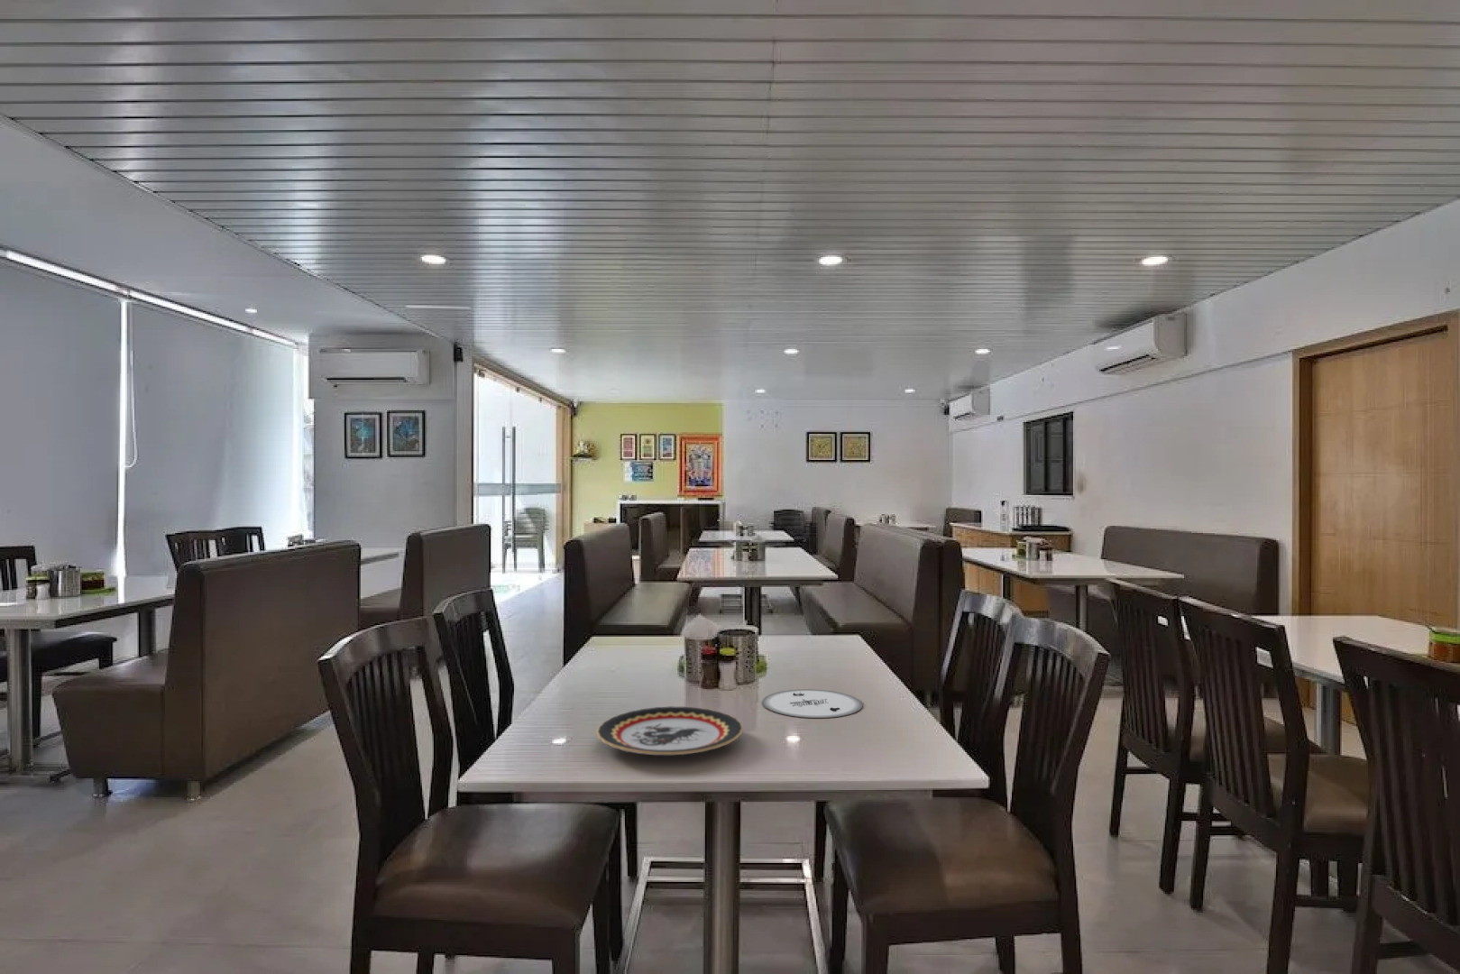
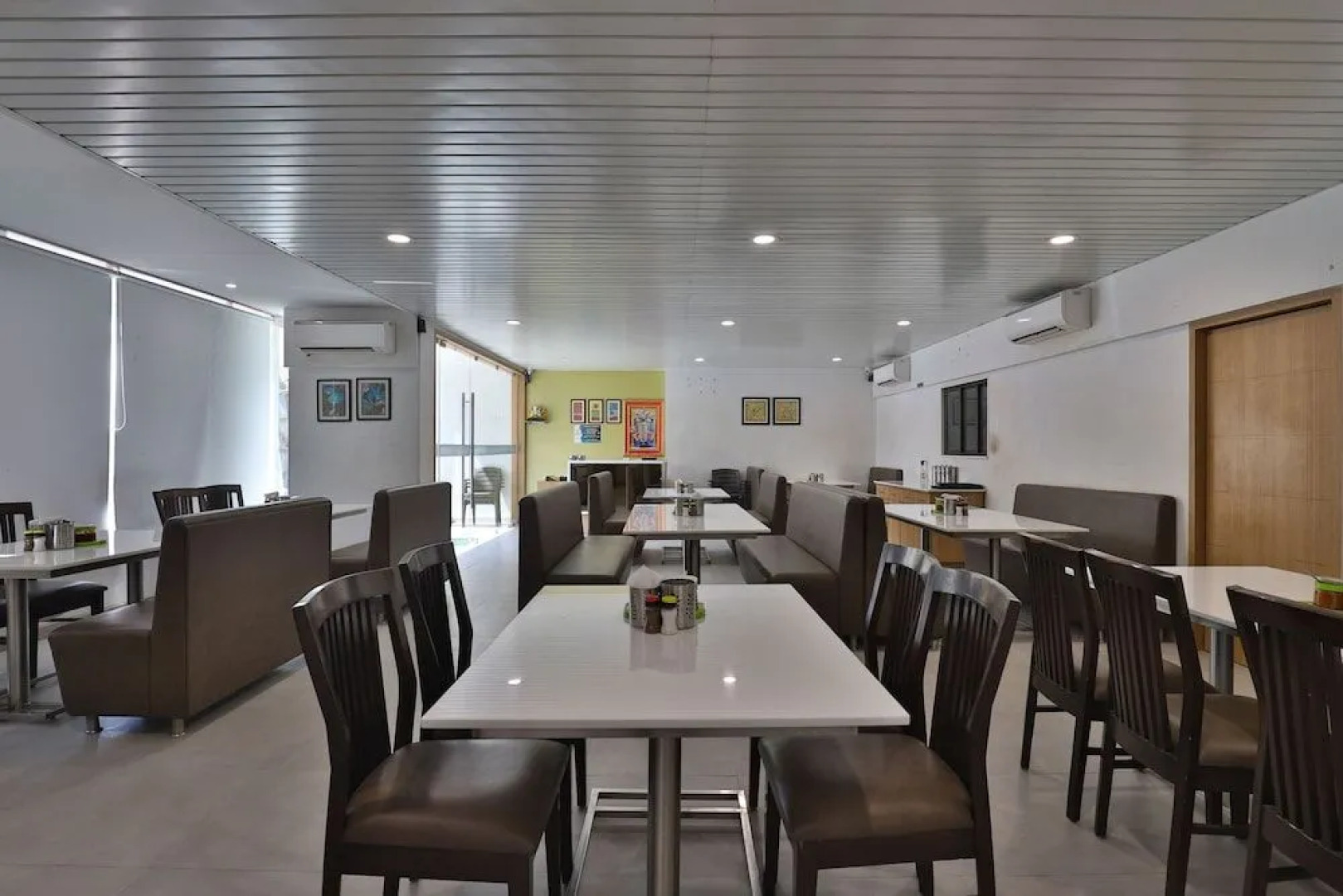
- plate (812, 701)
- plate (670, 733)
